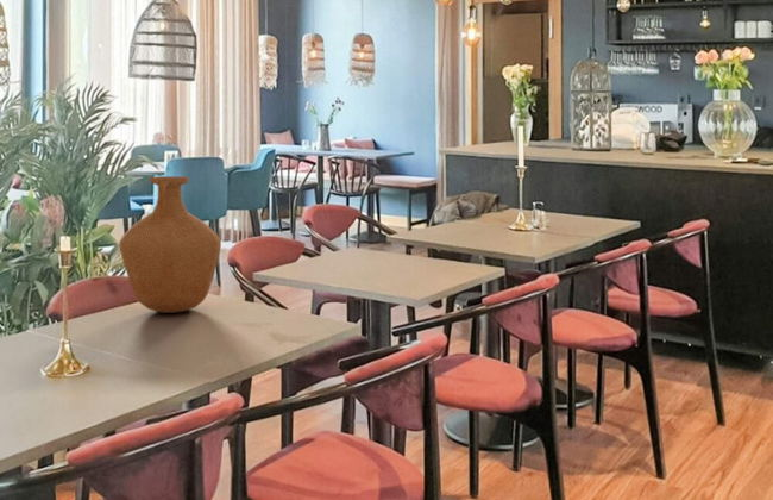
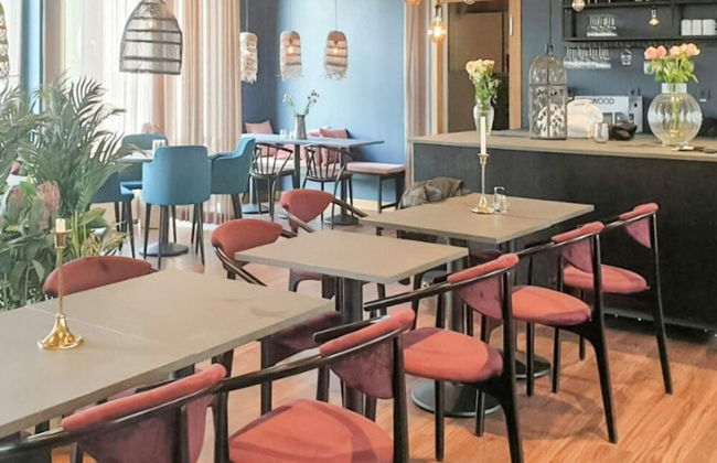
- vase (170, 244)
